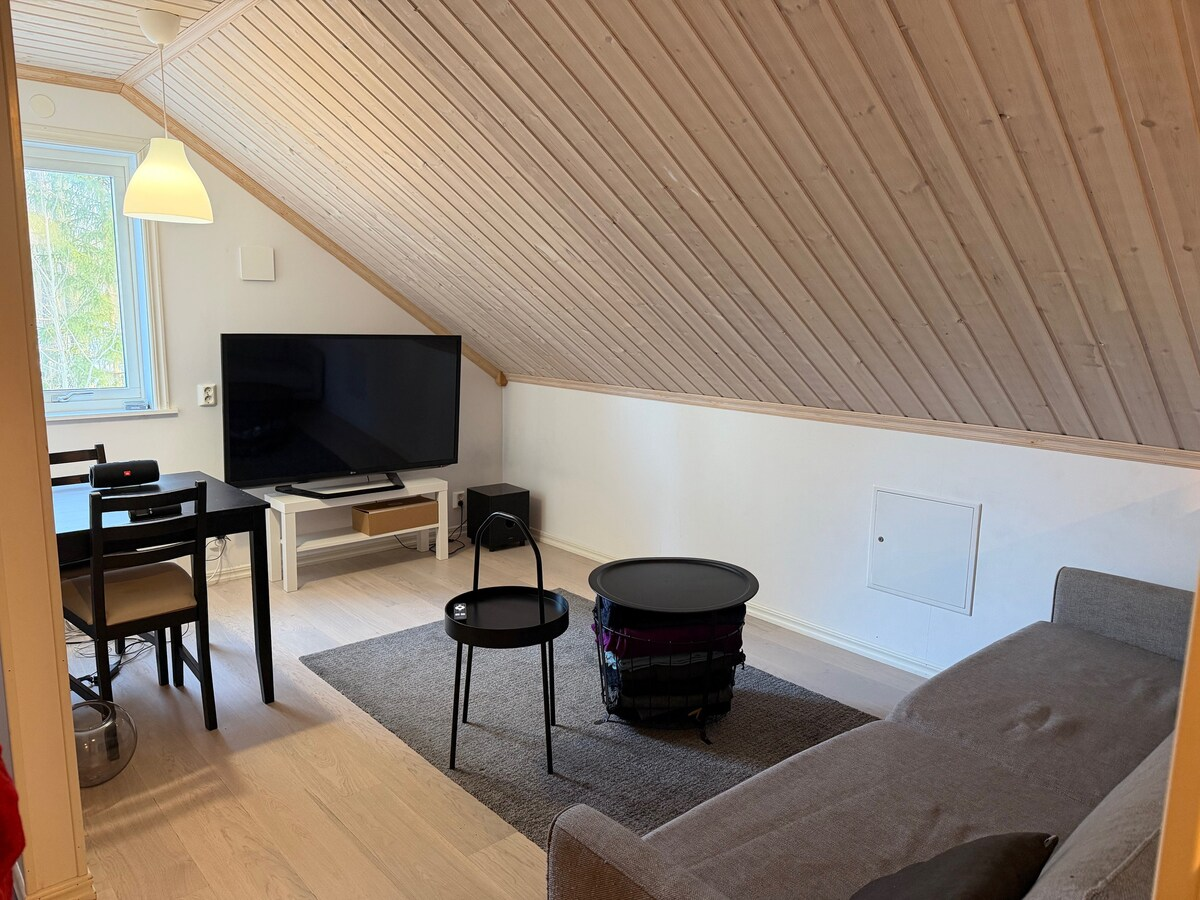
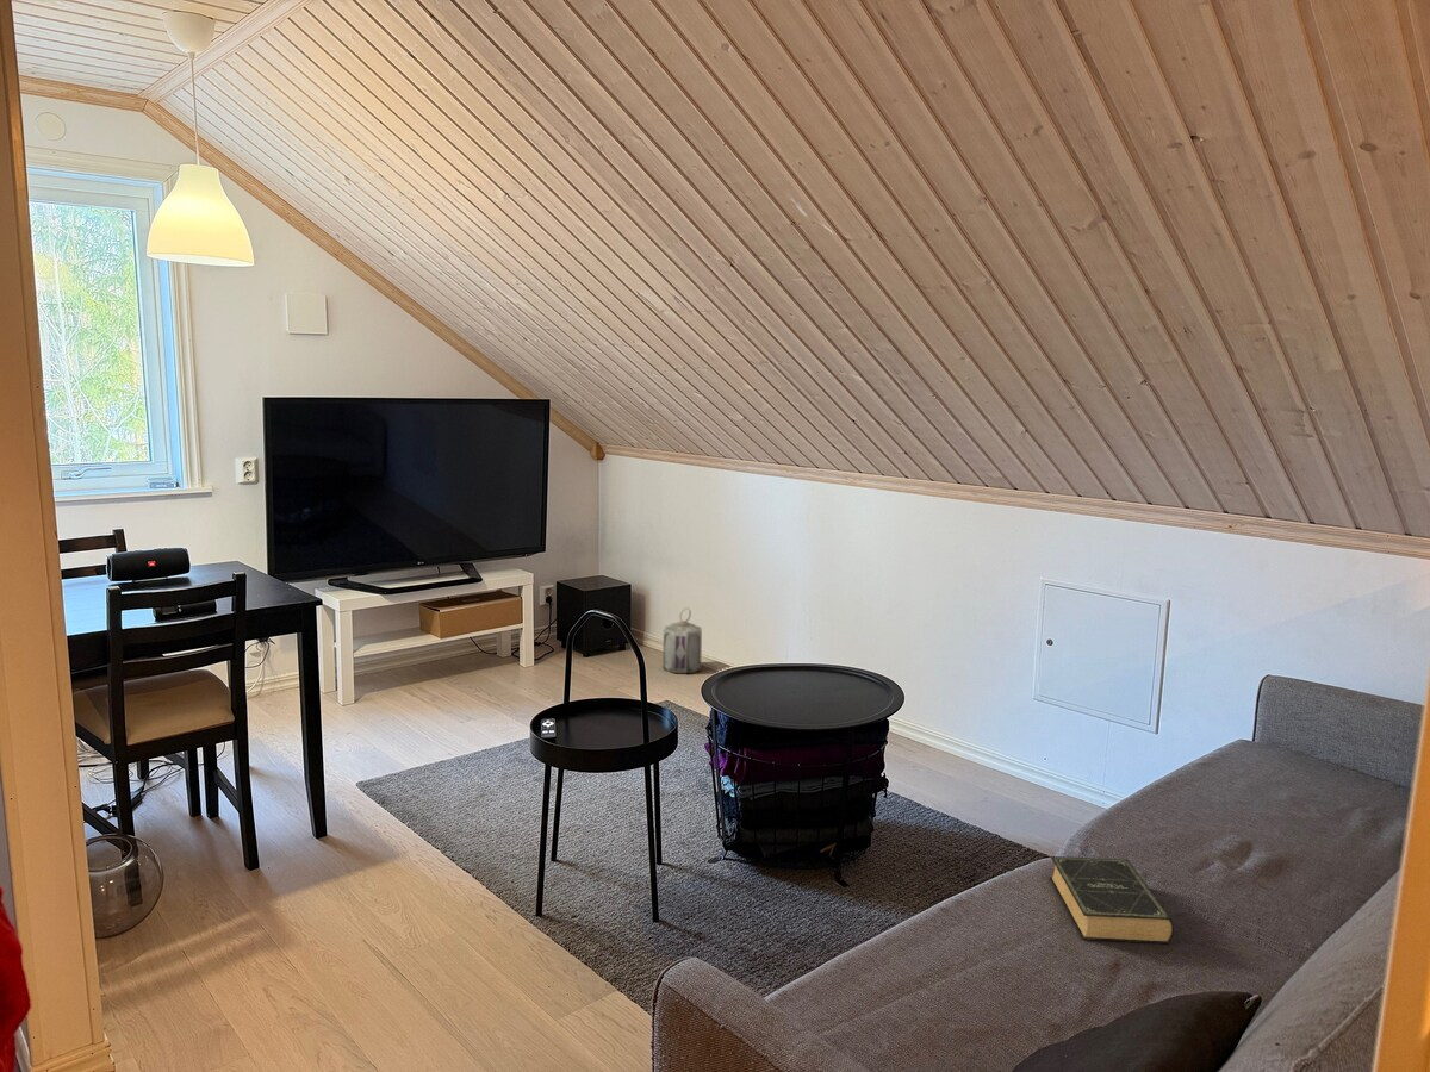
+ lantern (682, 638)
+ book (1107, 897)
